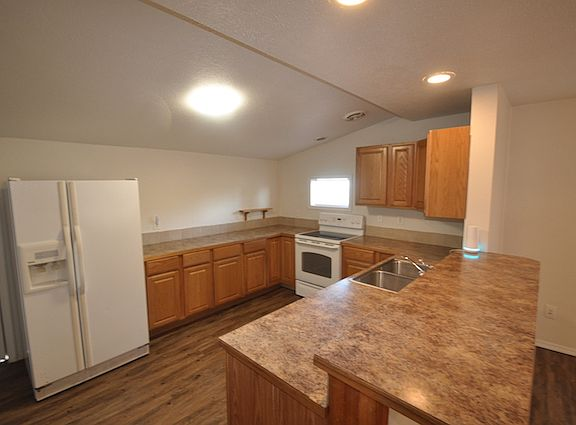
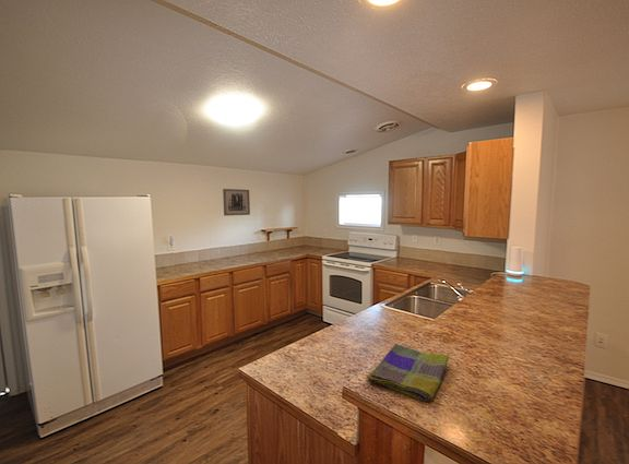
+ wall art (237, 202)
+ dish towel (410, 368)
